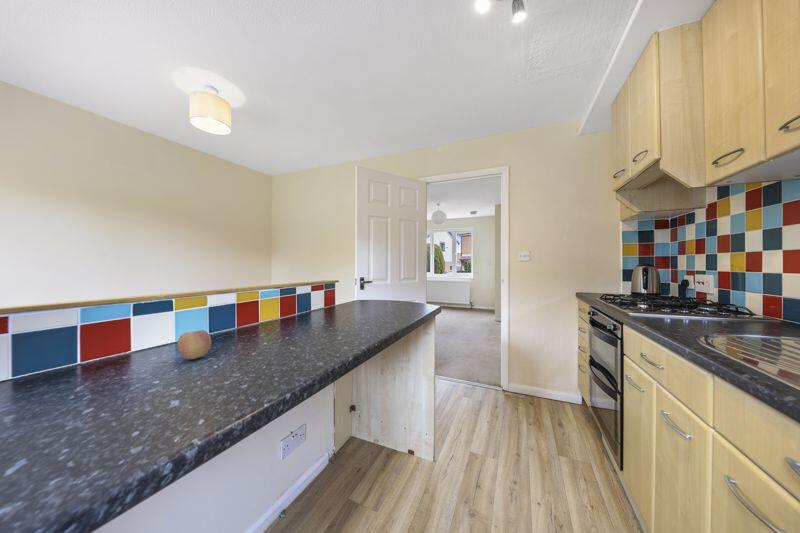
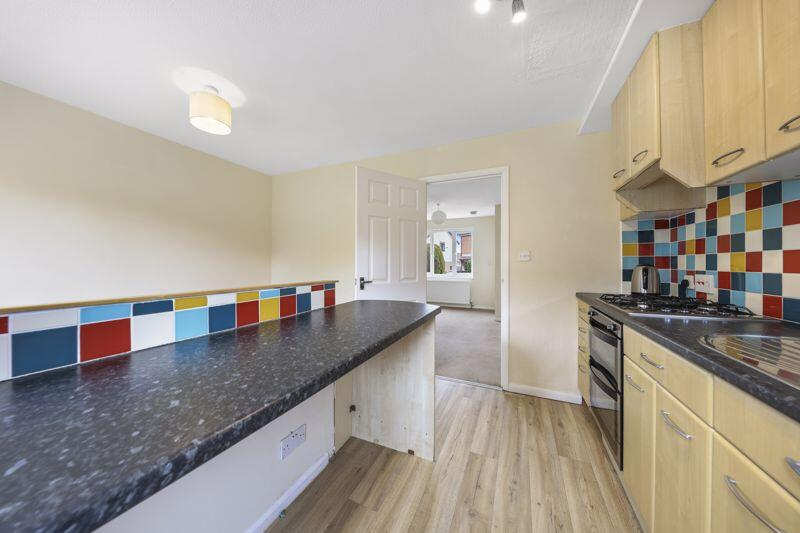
- fruit (194, 344)
